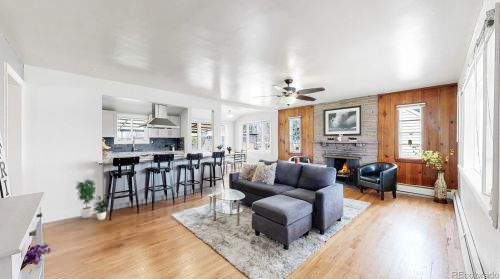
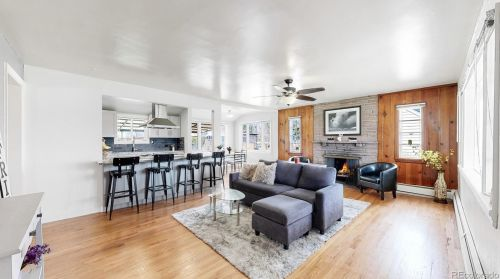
- potted plant (92, 197)
